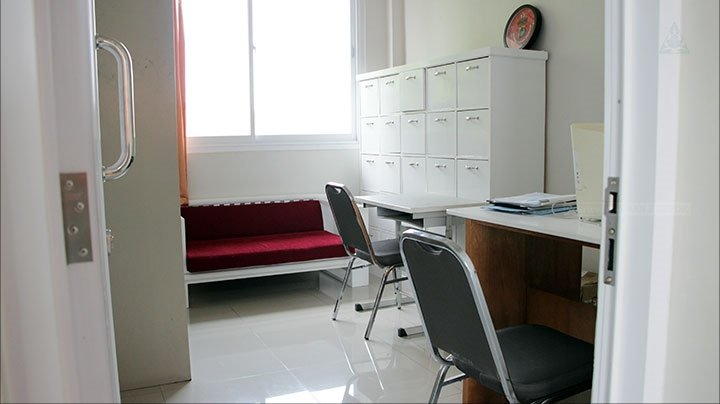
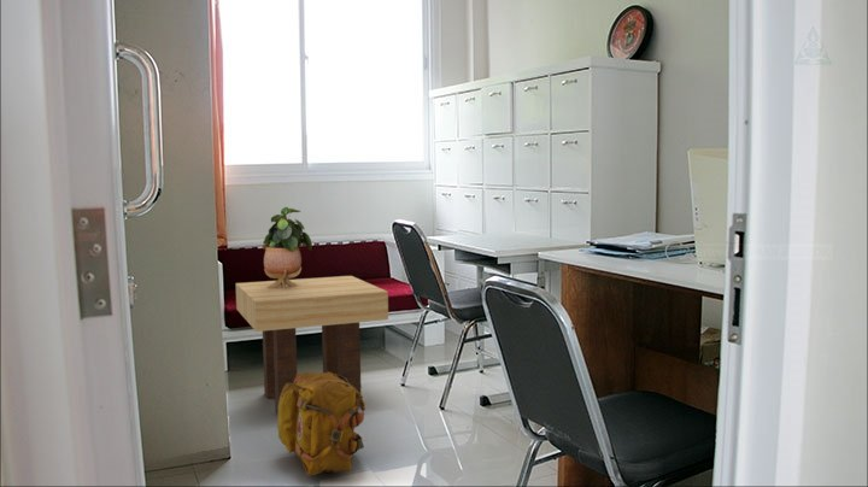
+ potted plant (286, 246)
+ side table (322, 344)
+ backpack (326, 422)
